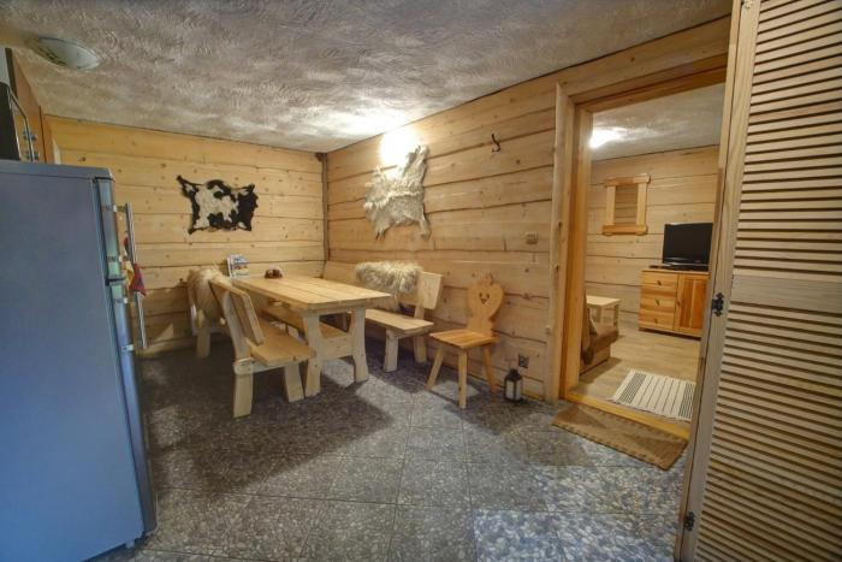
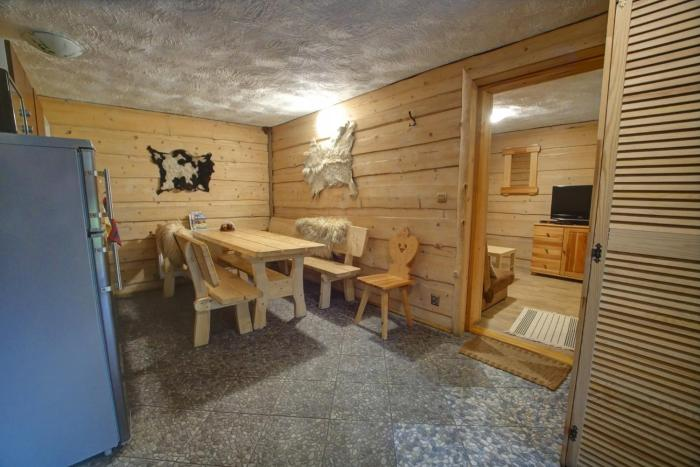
- lantern (512, 378)
